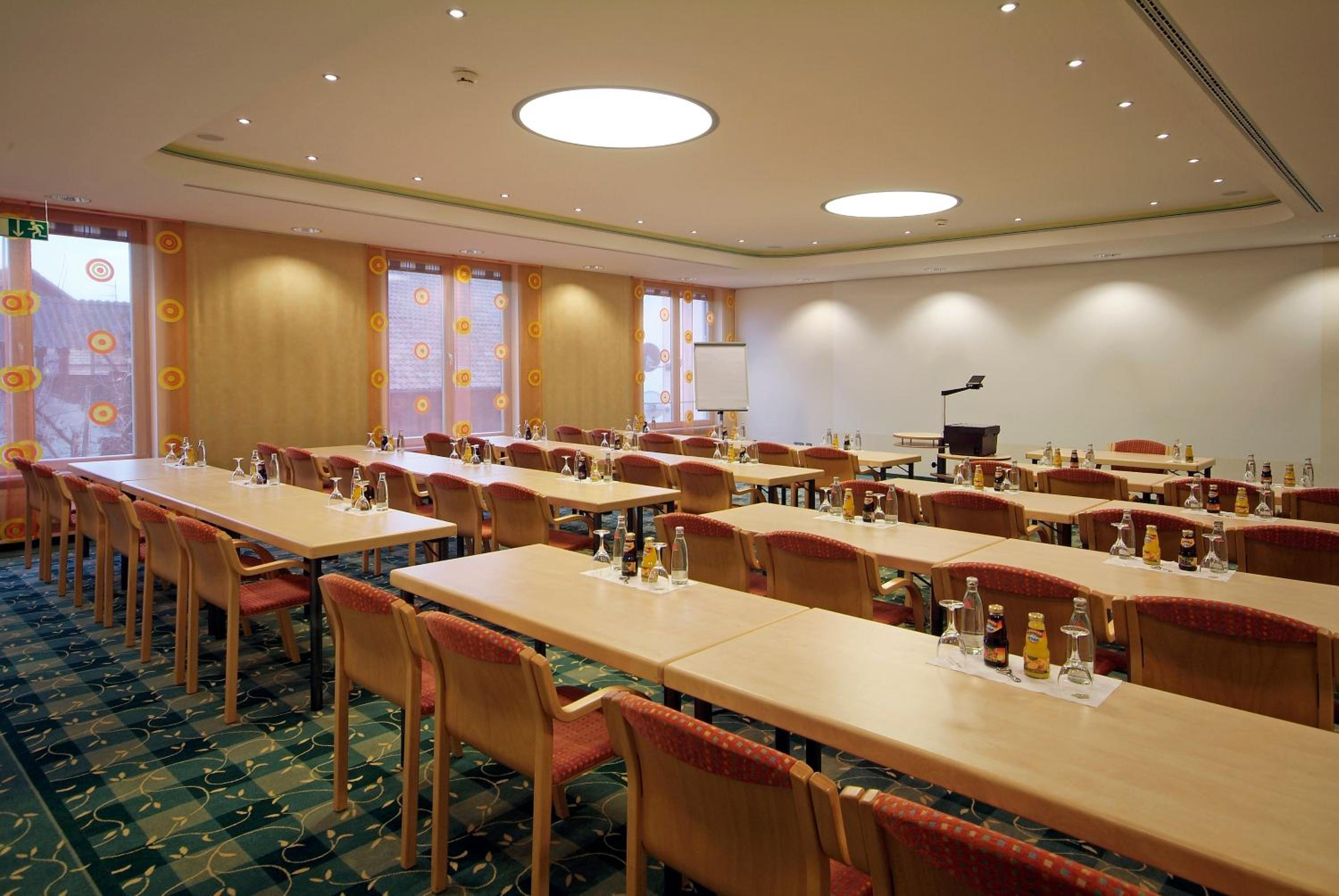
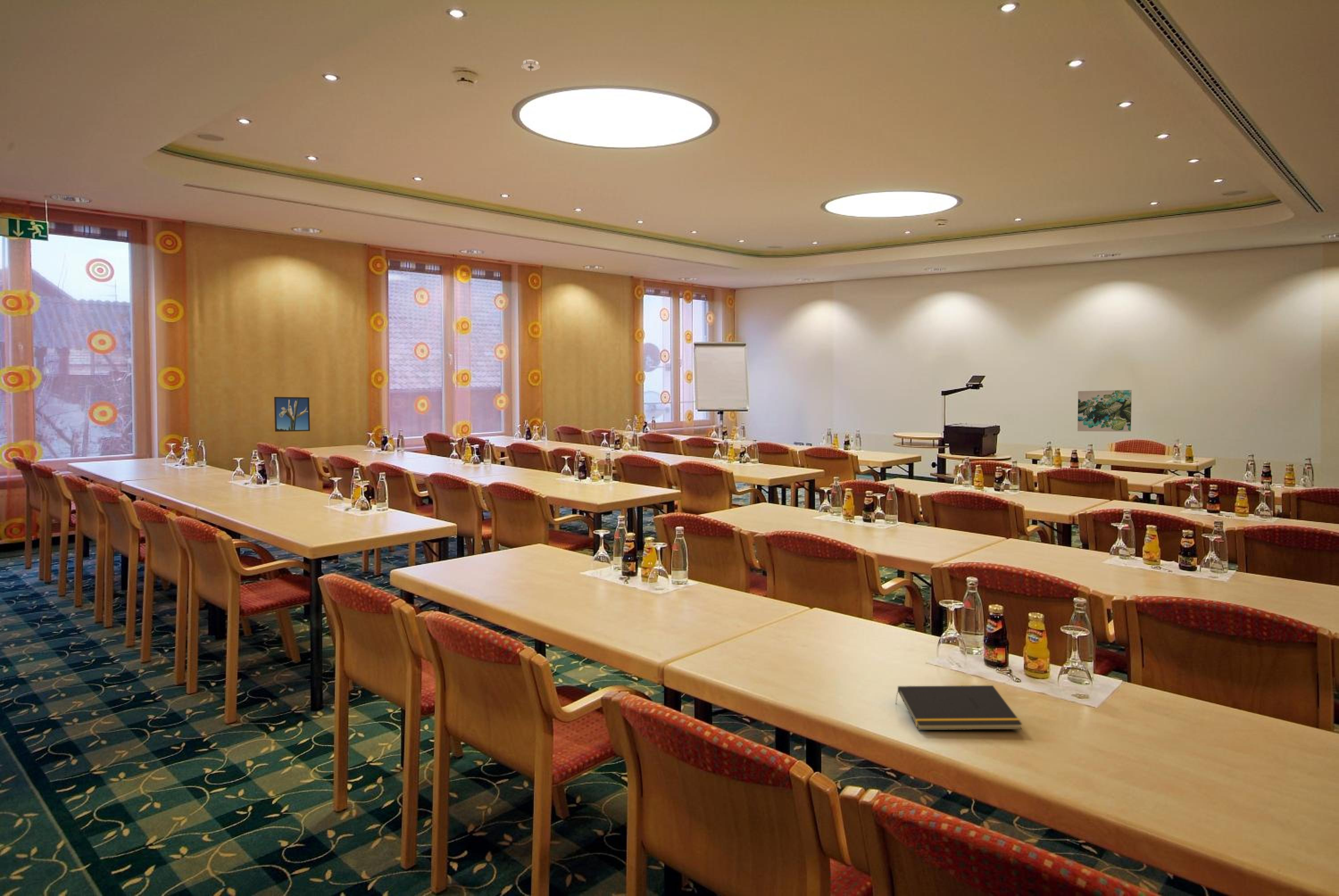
+ smoke detector (530, 65)
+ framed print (292, 414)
+ notepad (957, 706)
+ wall art (1104, 411)
